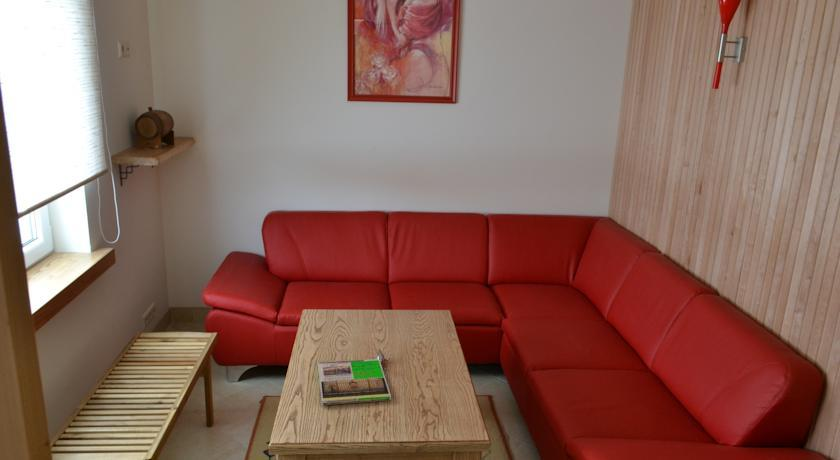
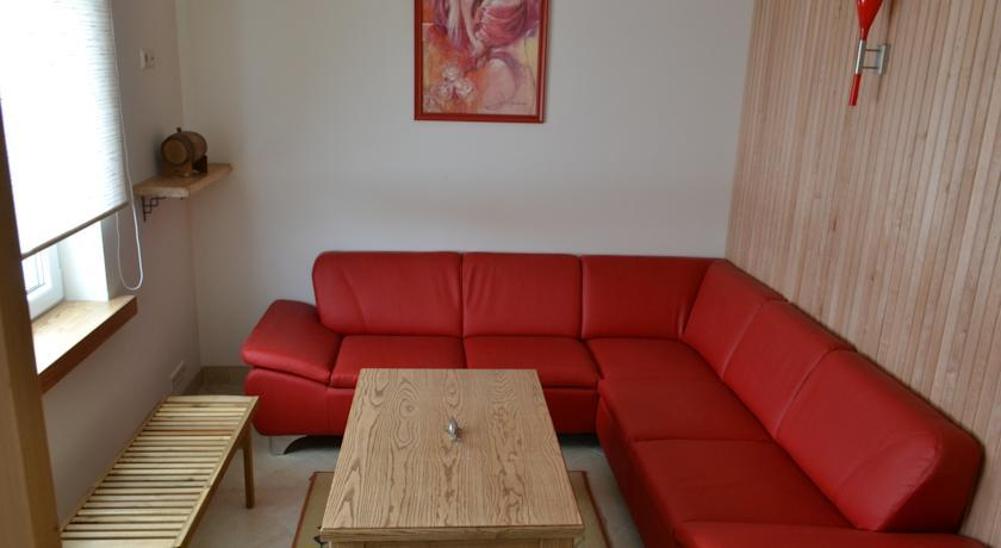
- magazine (352, 380)
